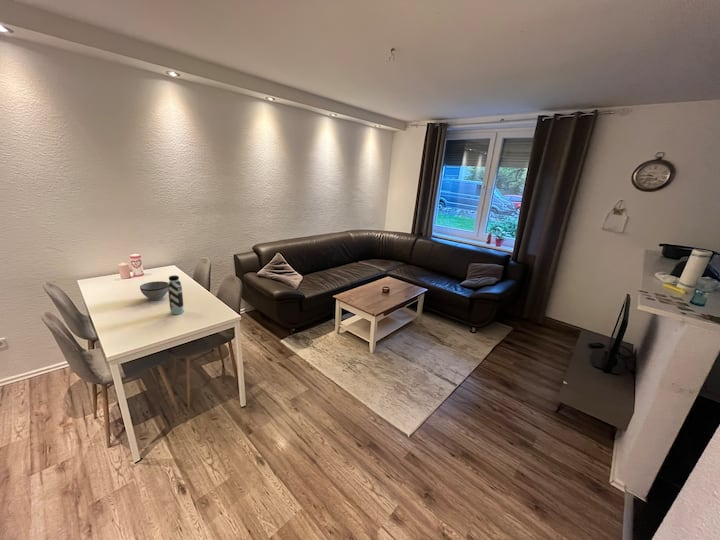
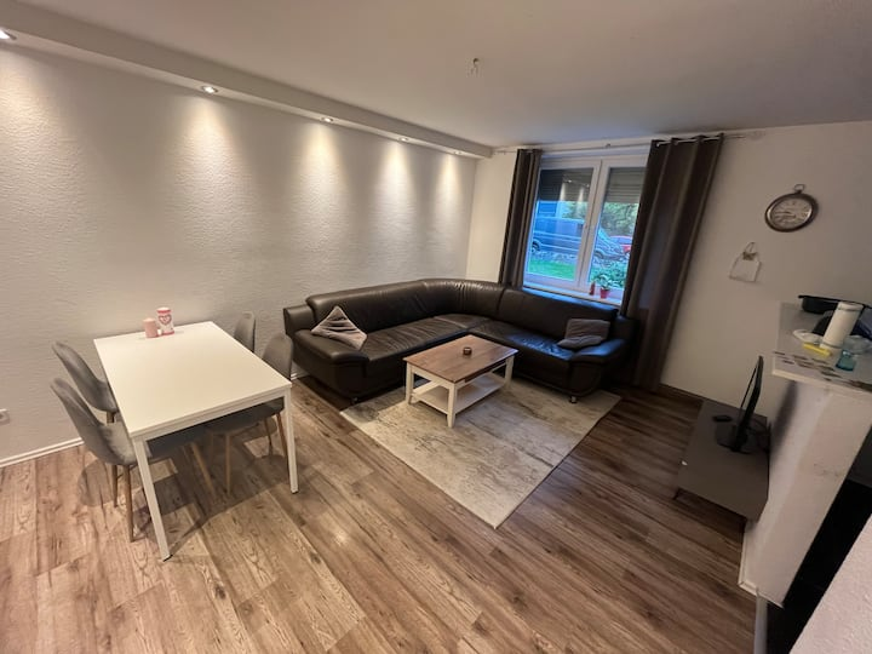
- bowl (155, 291)
- water bottle (175, 294)
